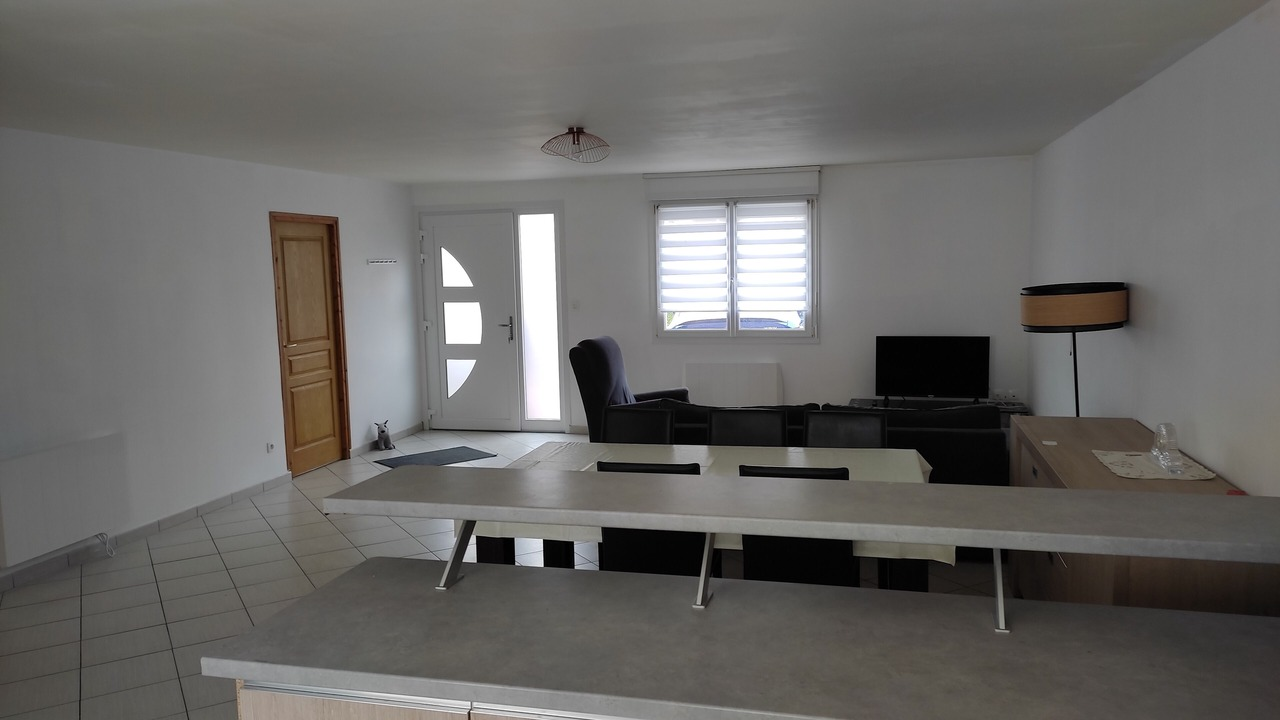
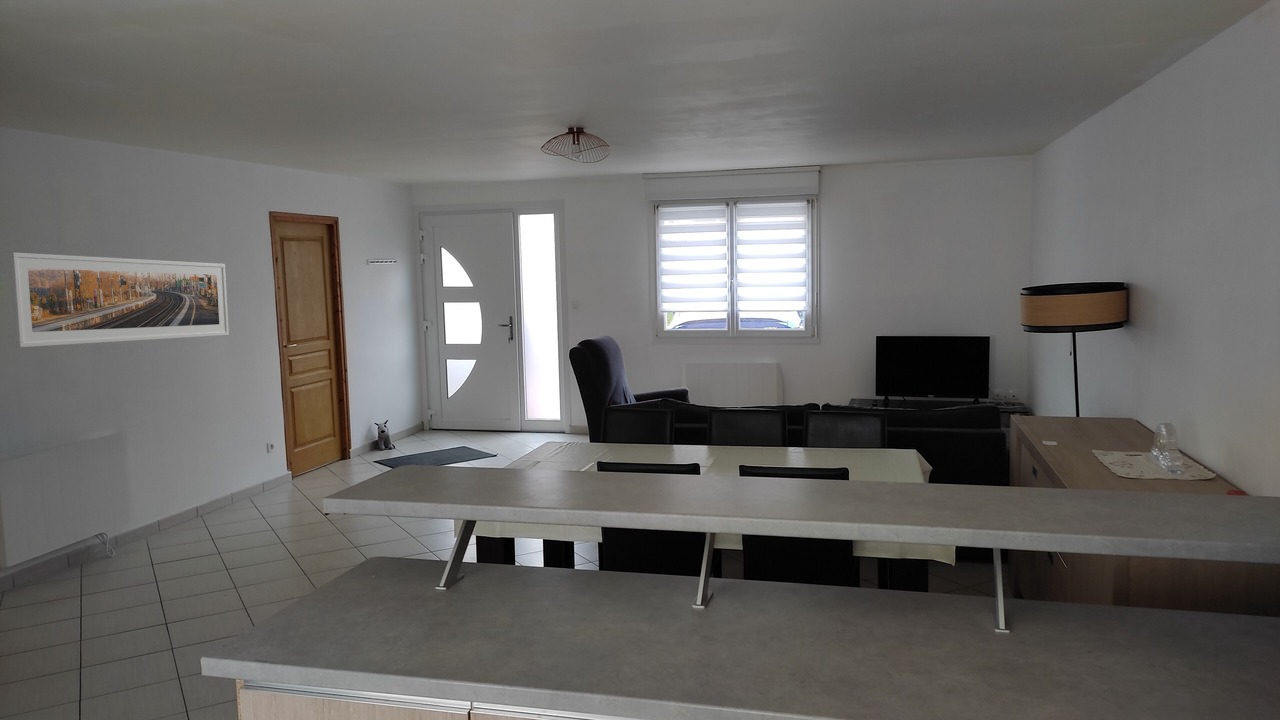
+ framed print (135, 299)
